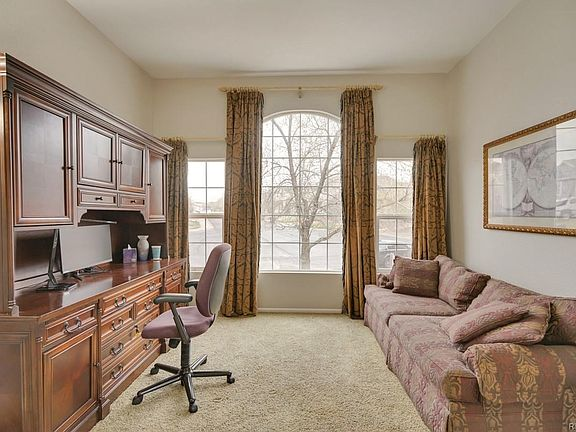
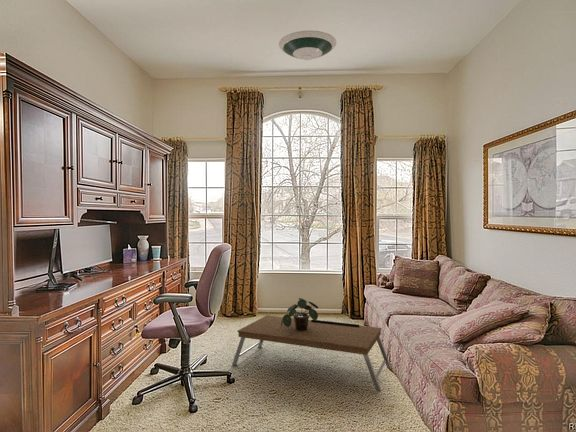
+ potted plant (298, 312)
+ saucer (307, 51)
+ coffee table (310, 346)
